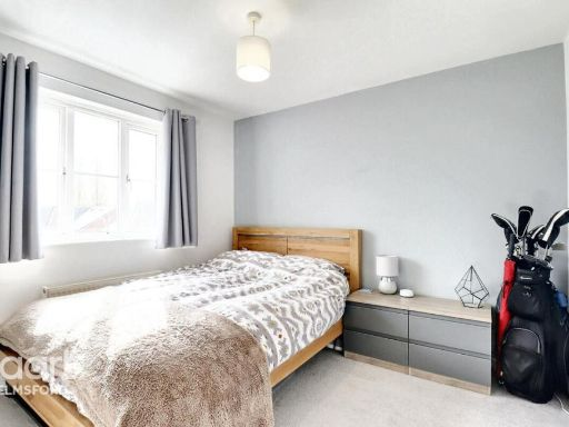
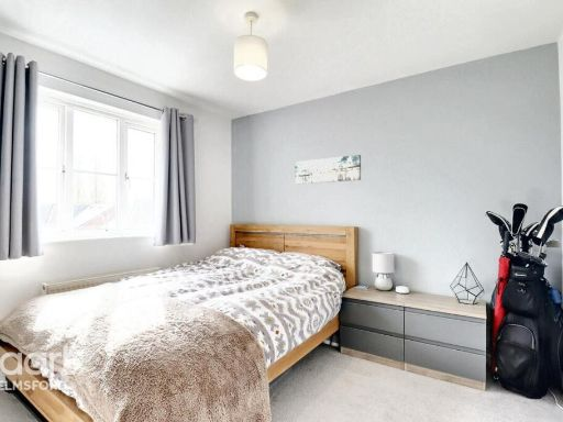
+ wall art (325, 170)
